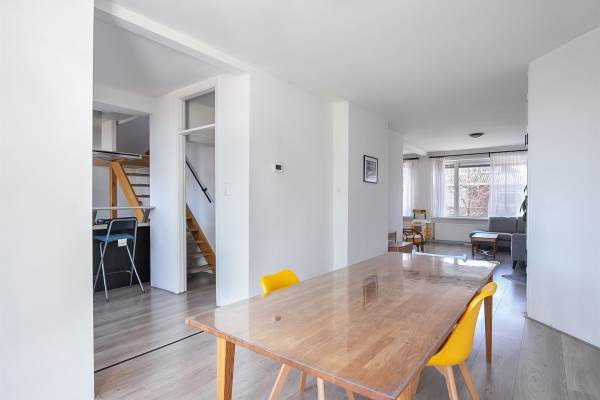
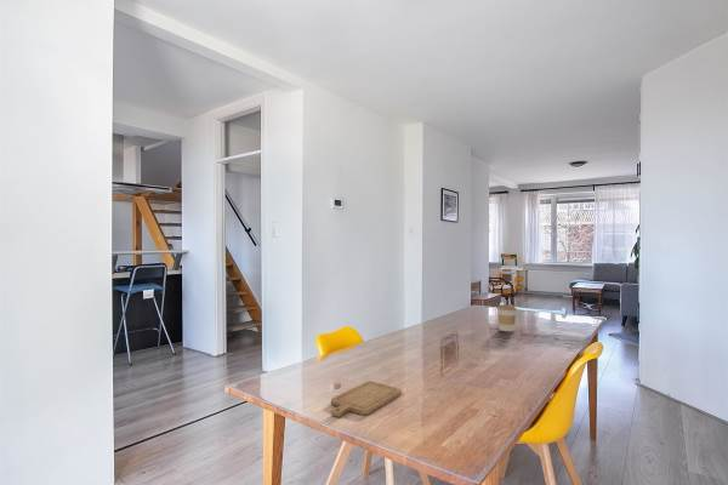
+ coffee cup (506, 316)
+ chopping board (362, 399)
